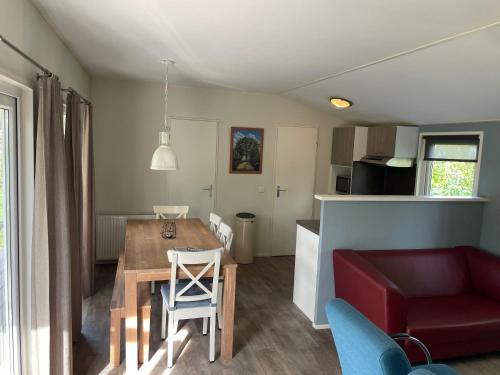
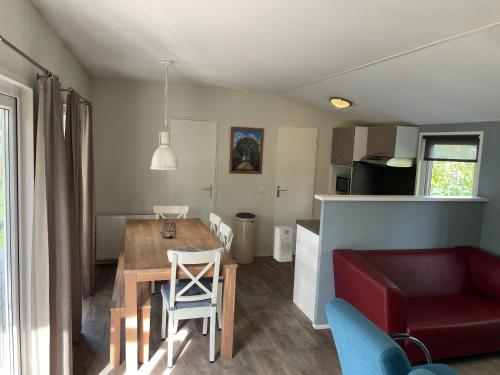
+ air purifier (283, 243)
